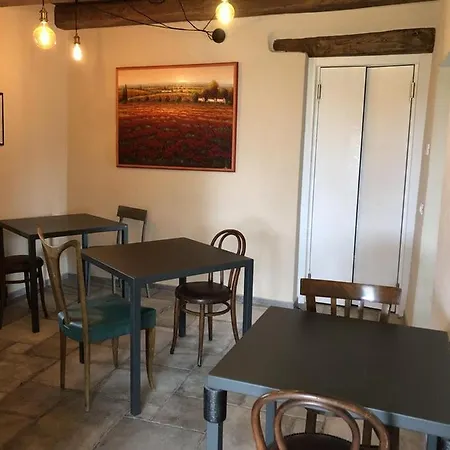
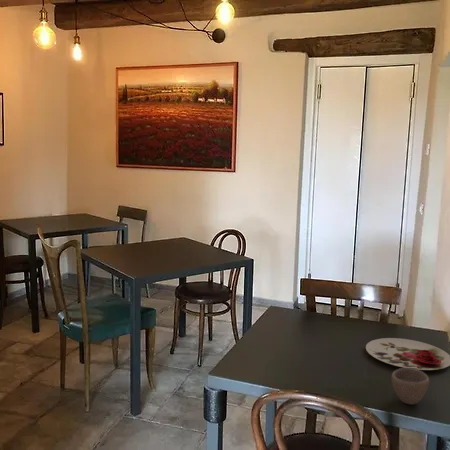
+ cup (409, 385)
+ plate (407, 352)
